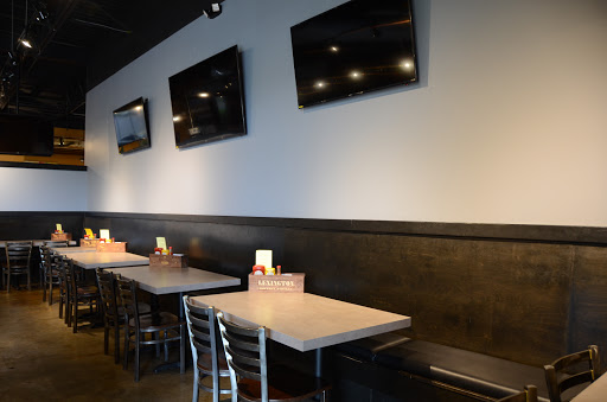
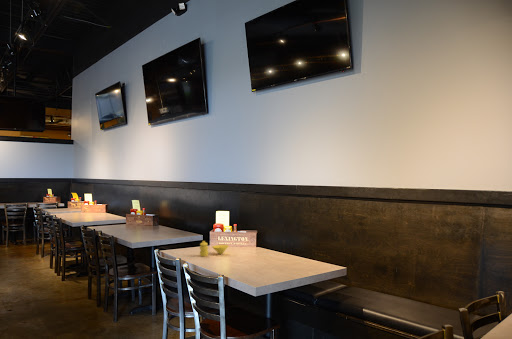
+ condiment set (214, 247)
